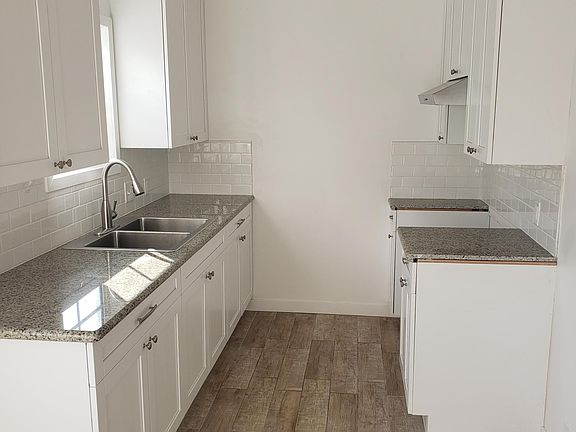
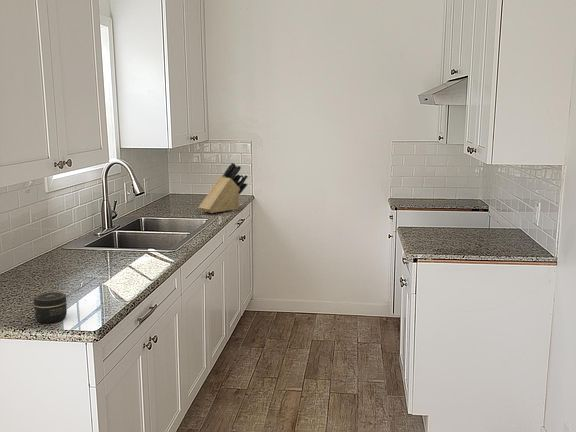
+ knife block (224, 187)
+ jar (50, 307)
